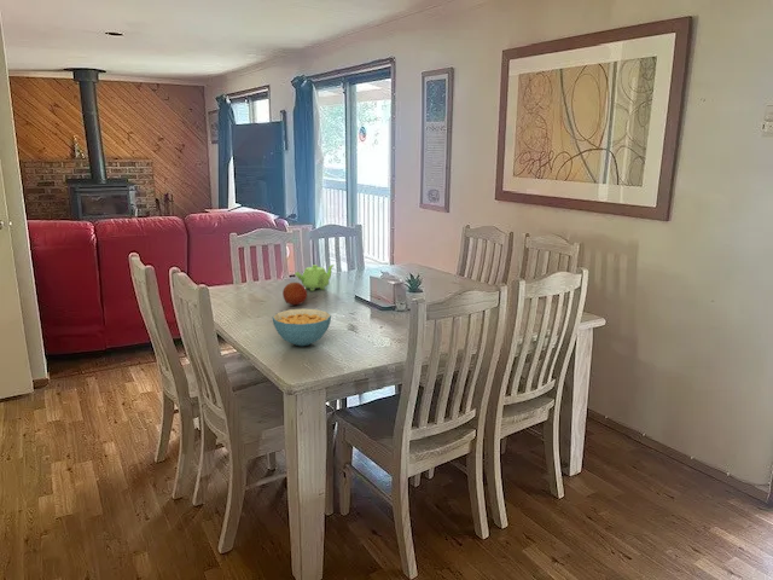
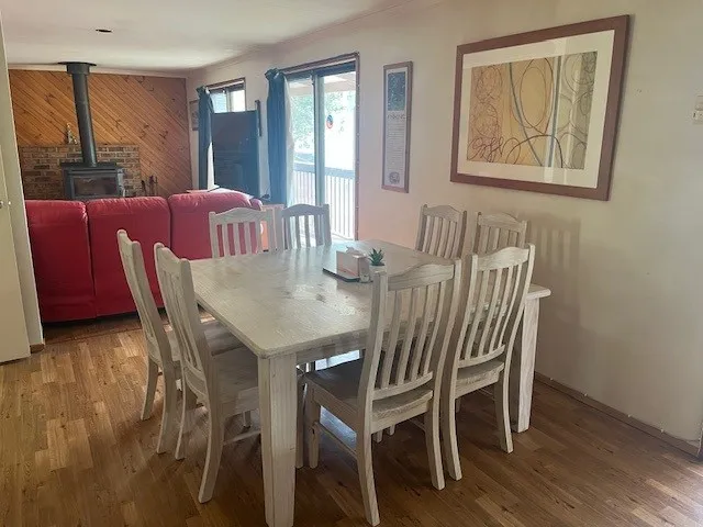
- cereal bowl (302, 329)
- teapot (315, 277)
- fruit (295, 292)
